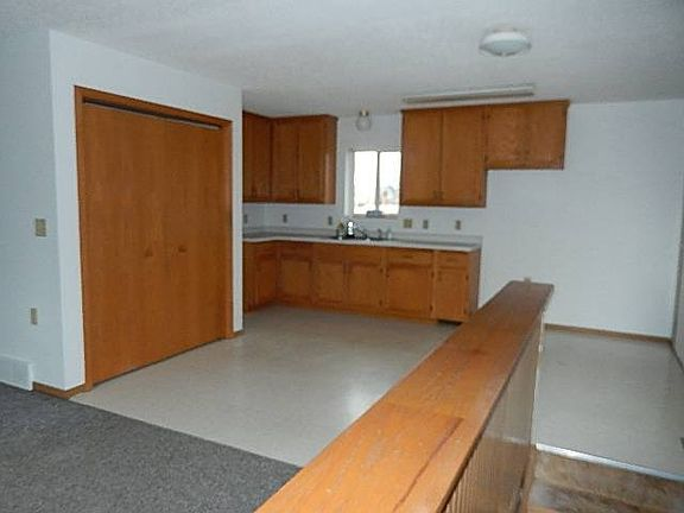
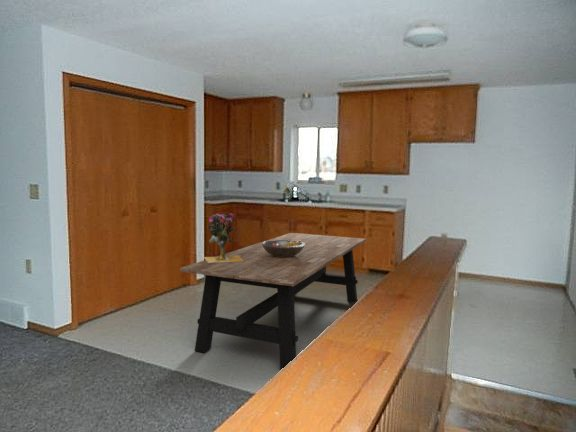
+ dining table (291, 285)
+ vase (223, 236)
+ fruit bowl (283, 247)
